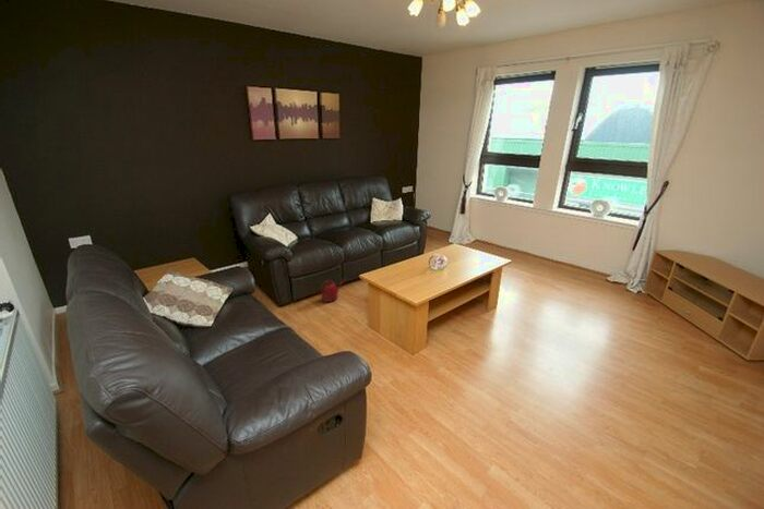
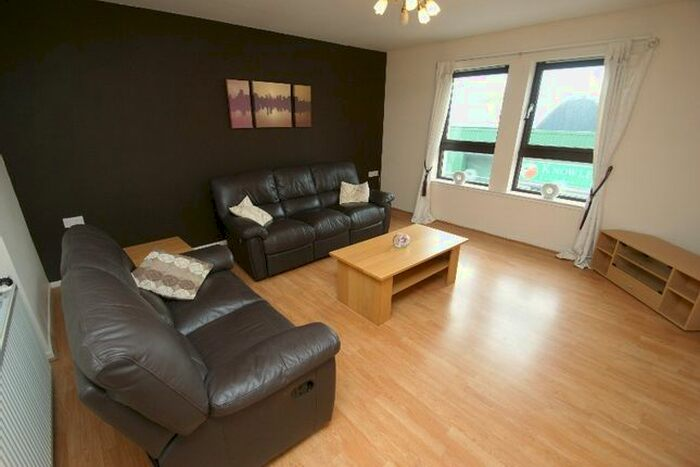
- watering can (333, 288)
